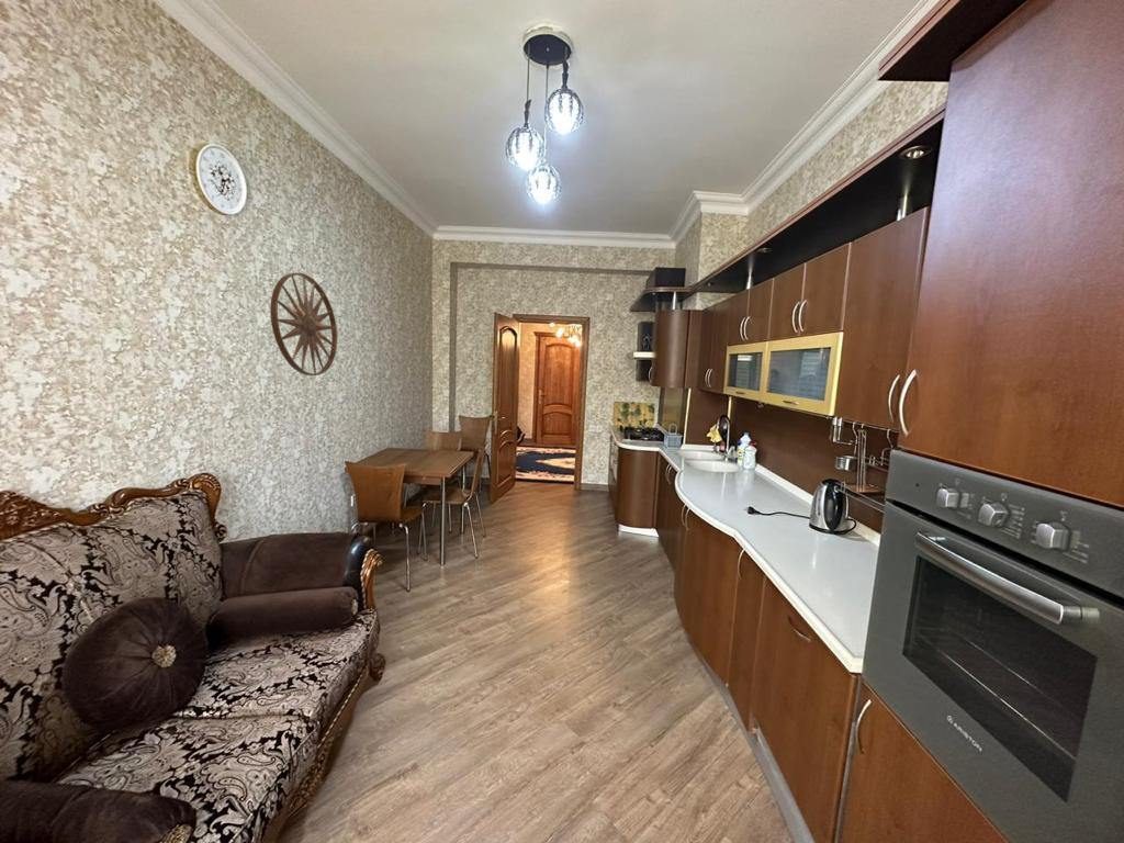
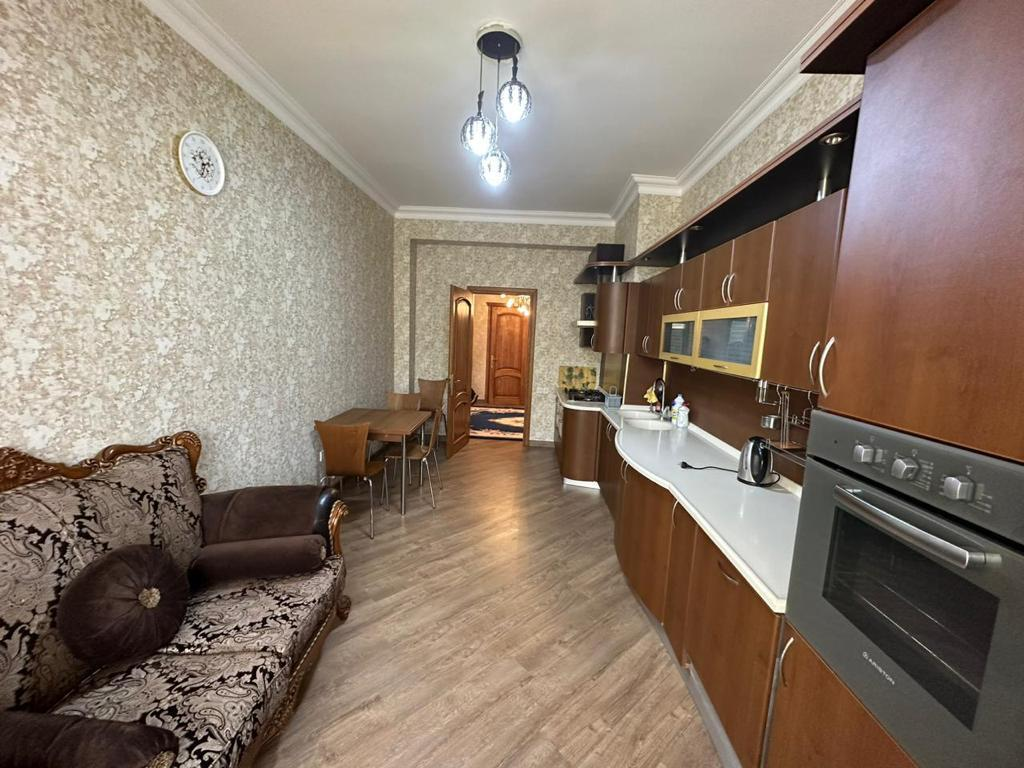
- wall art (307, 325)
